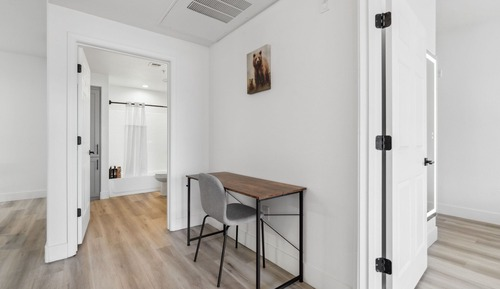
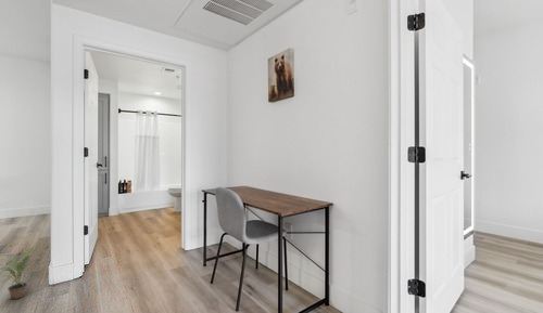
+ potted plant (20, 274)
